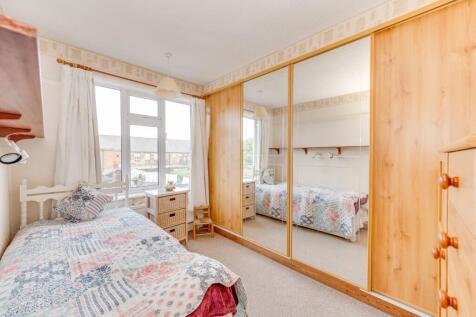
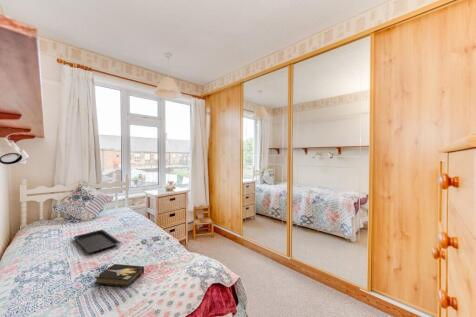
+ hardback book (120, 274)
+ serving tray (96, 240)
